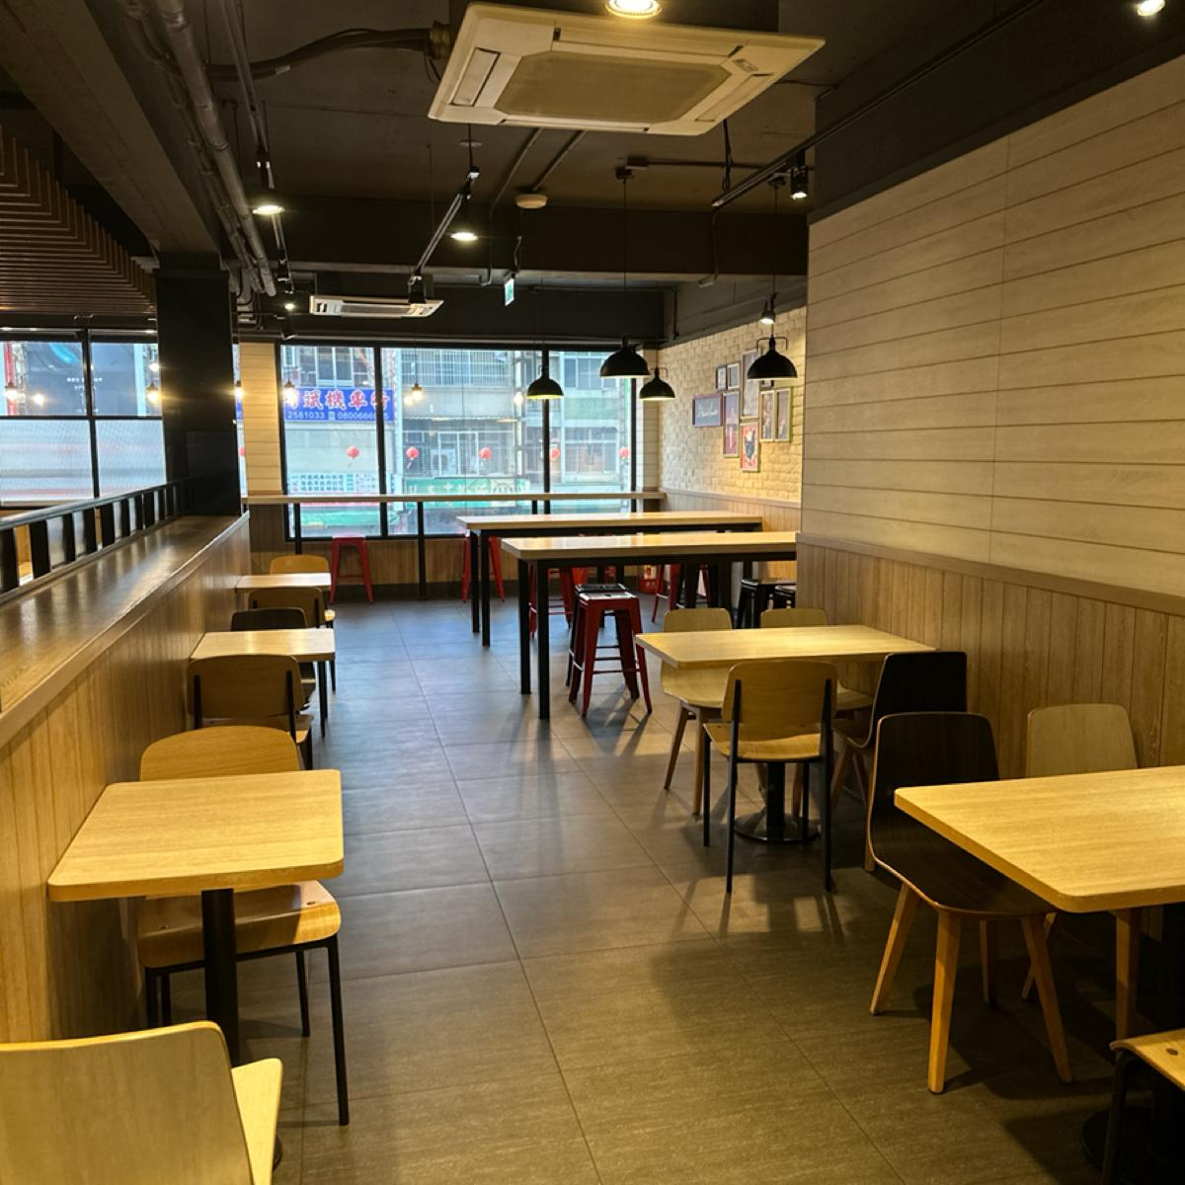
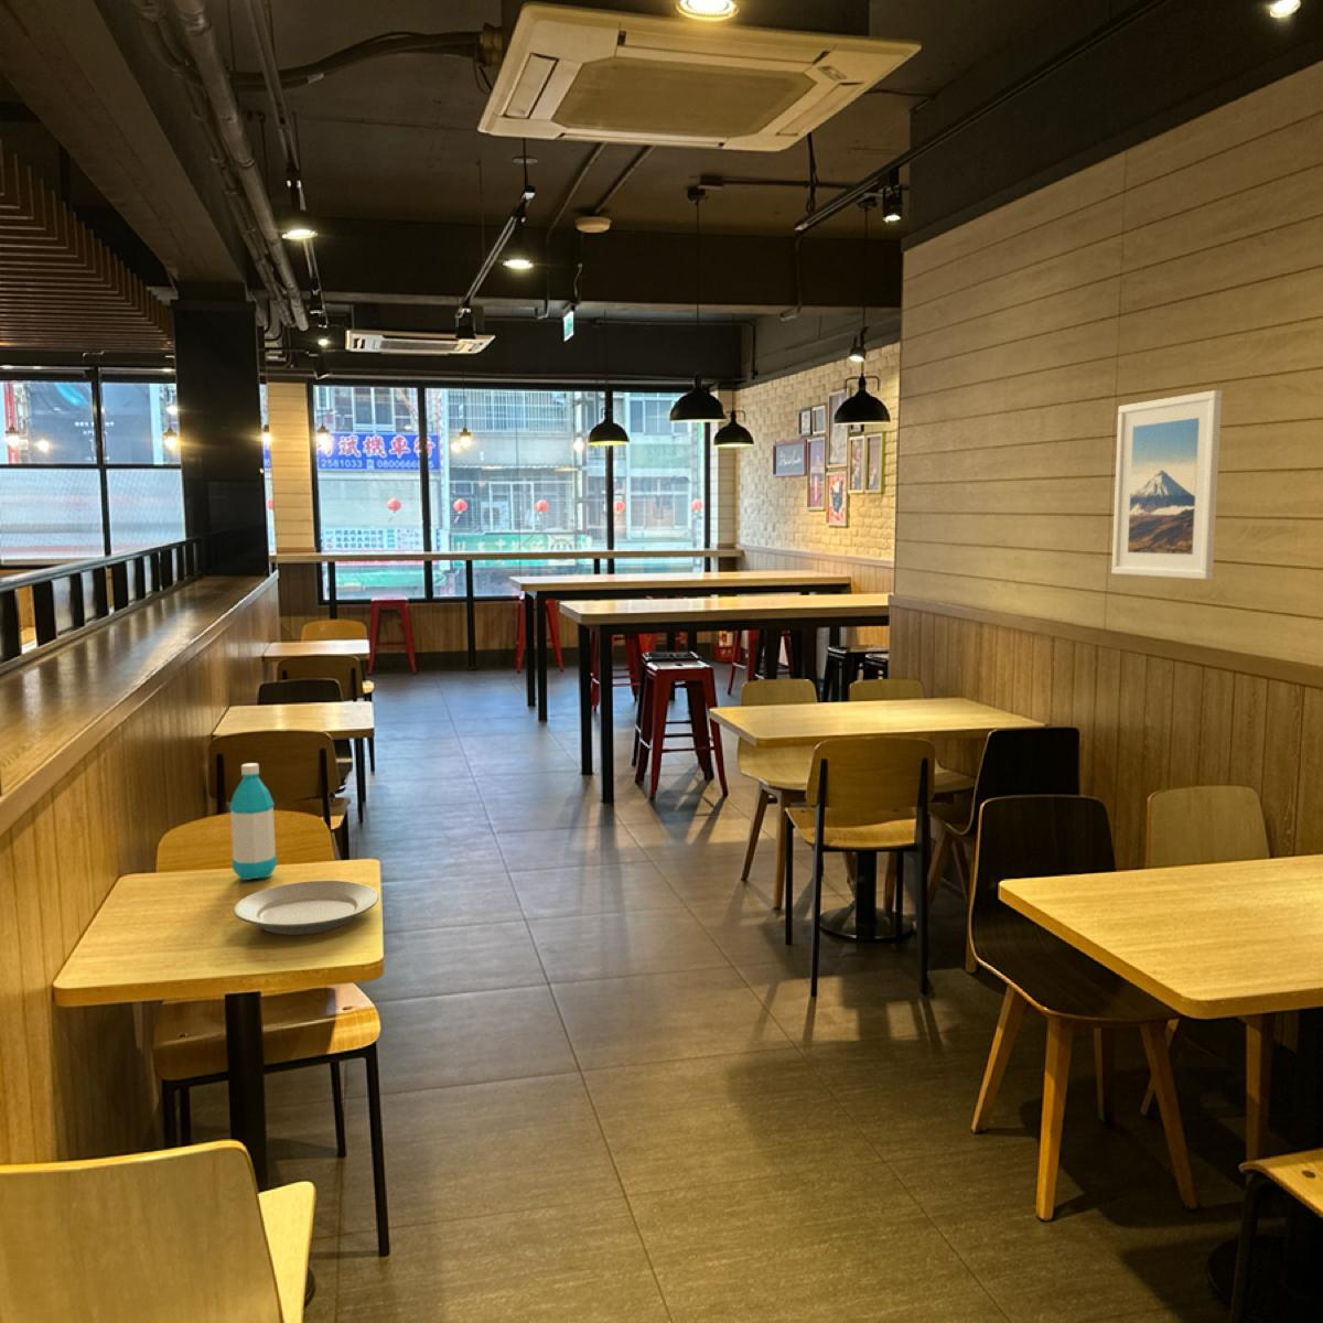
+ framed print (1163, 487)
+ water bottle (252, 820)
+ plate (308, 910)
